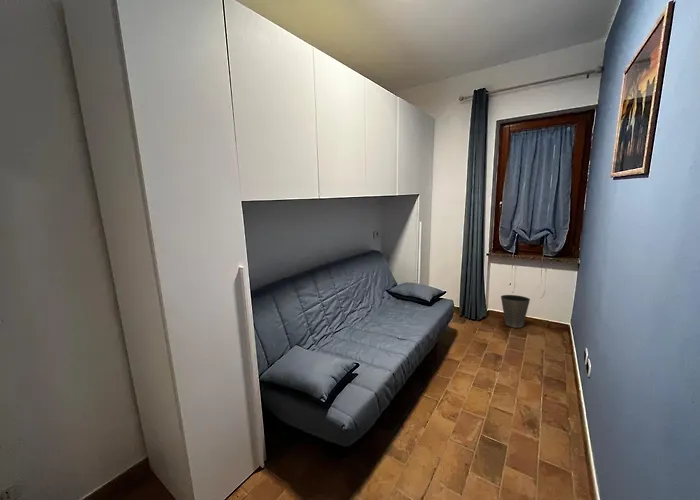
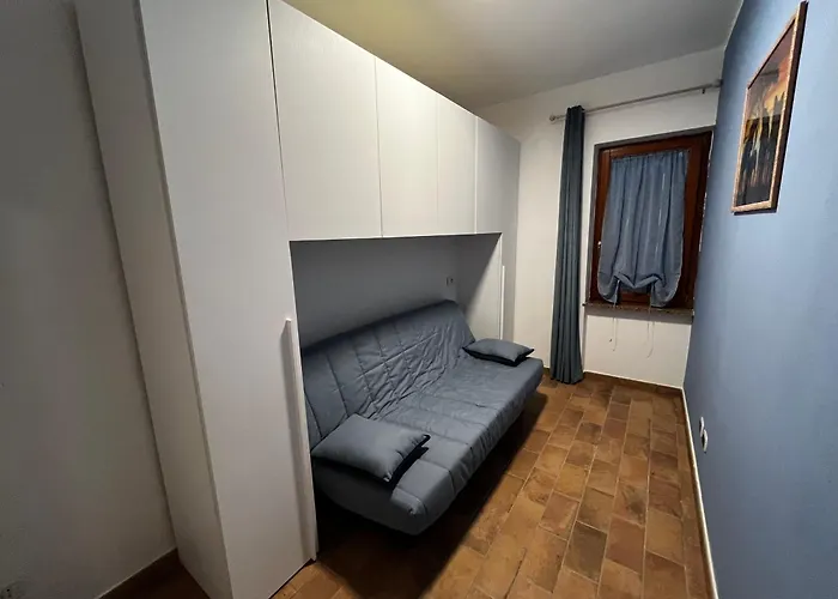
- waste basket (514, 311)
